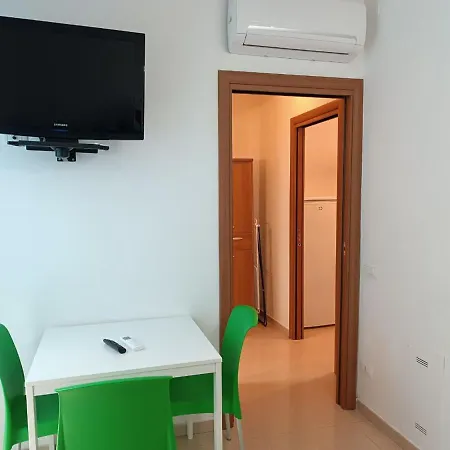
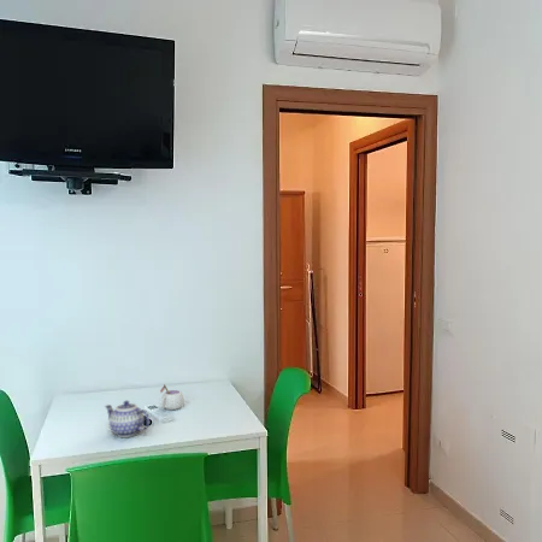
+ mug (170, 395)
+ teapot (126, 417)
